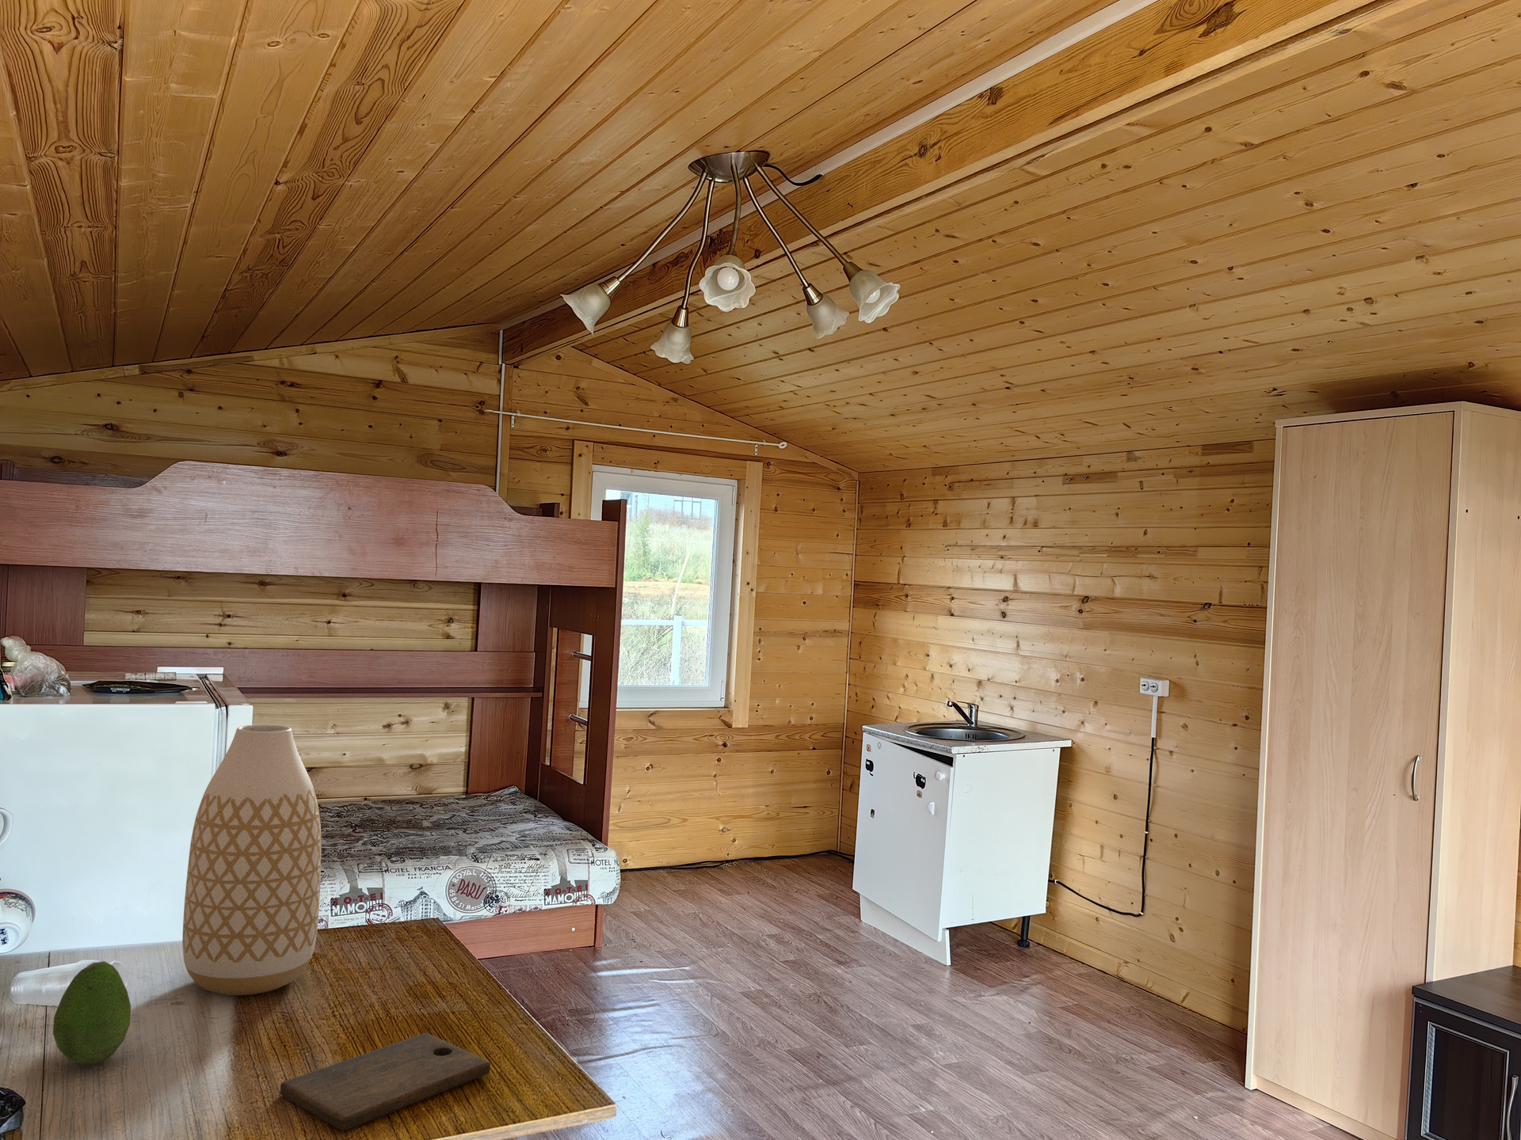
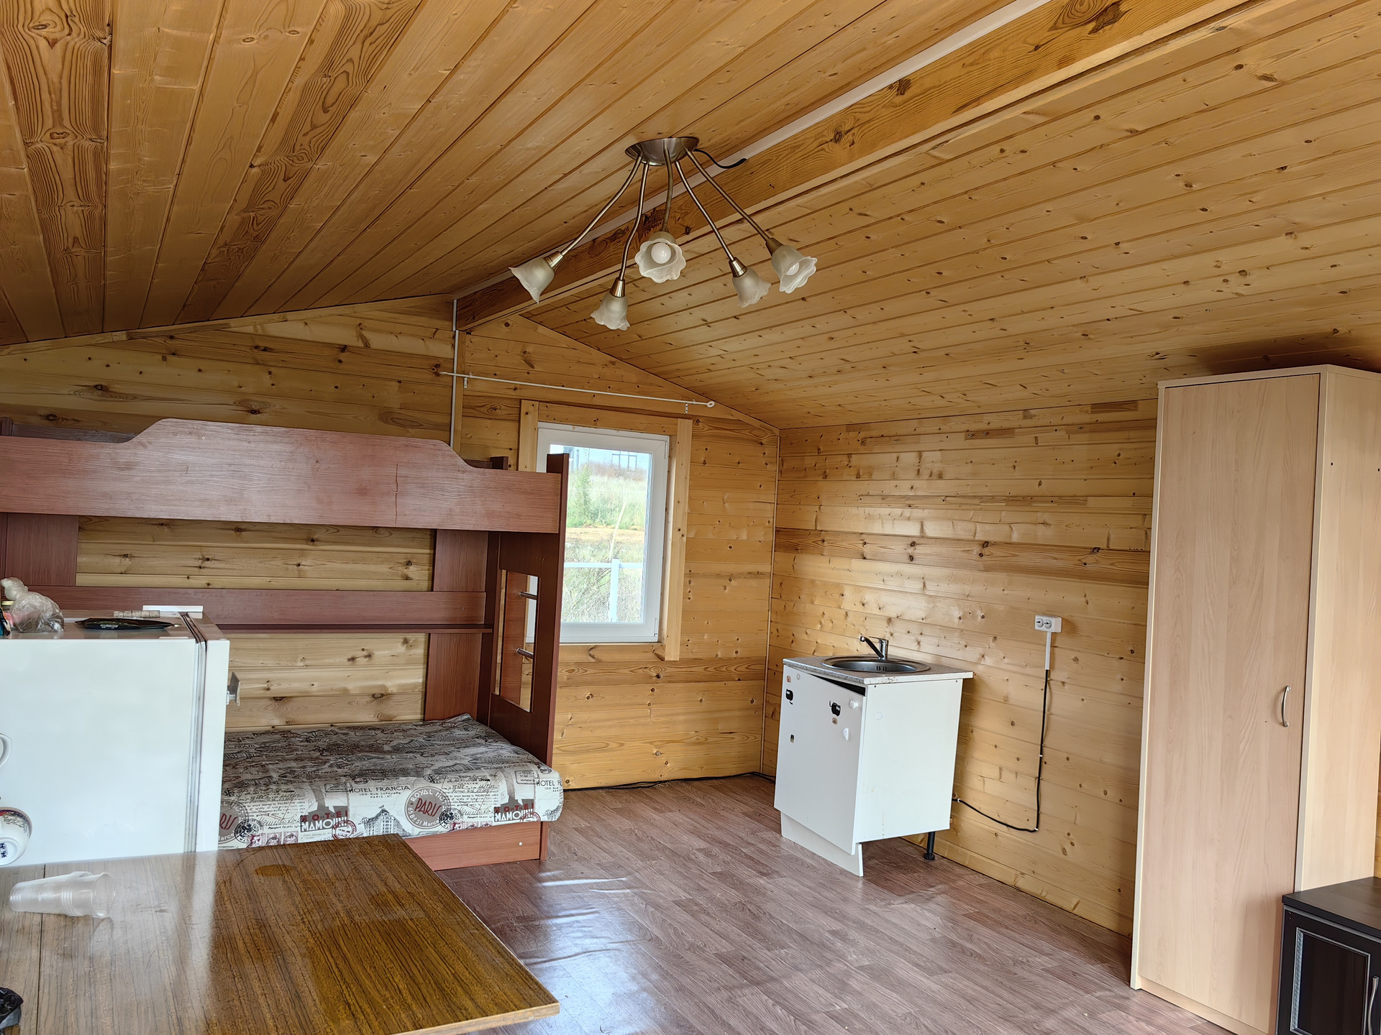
- cutting board (388, 1078)
- vase (256, 854)
- fruit (92, 1013)
